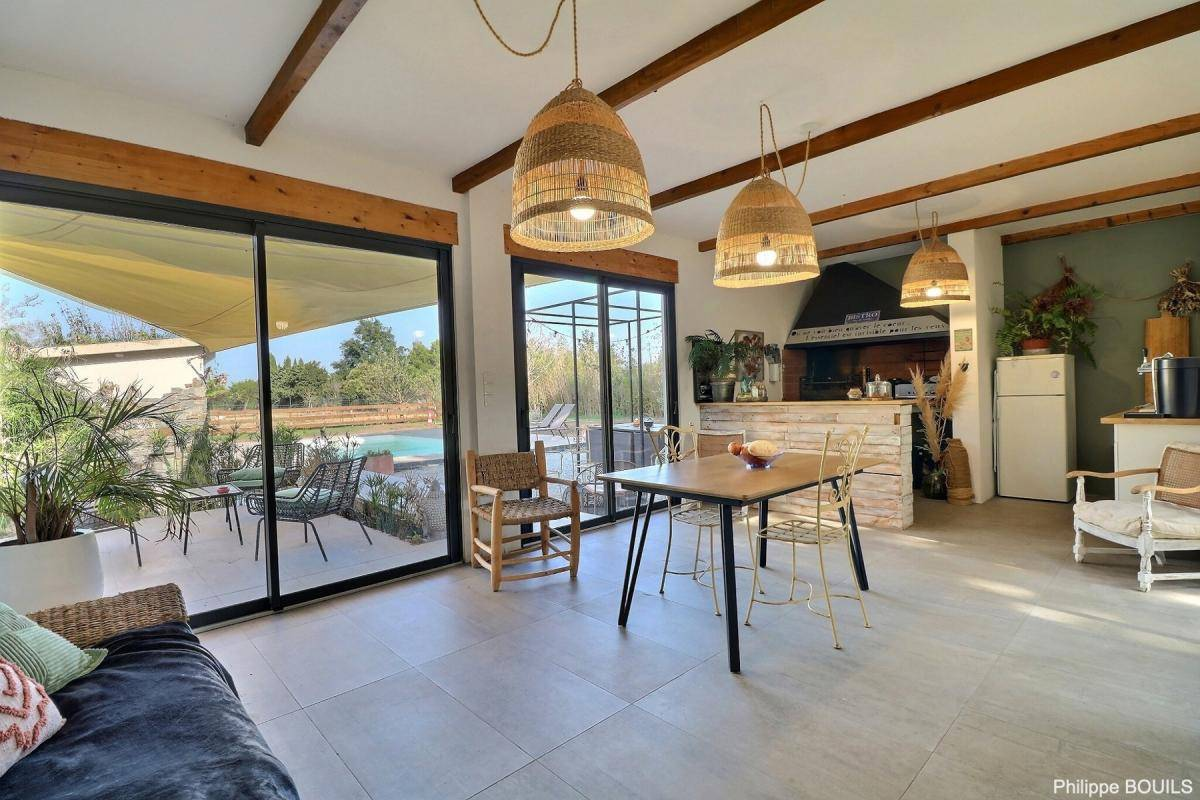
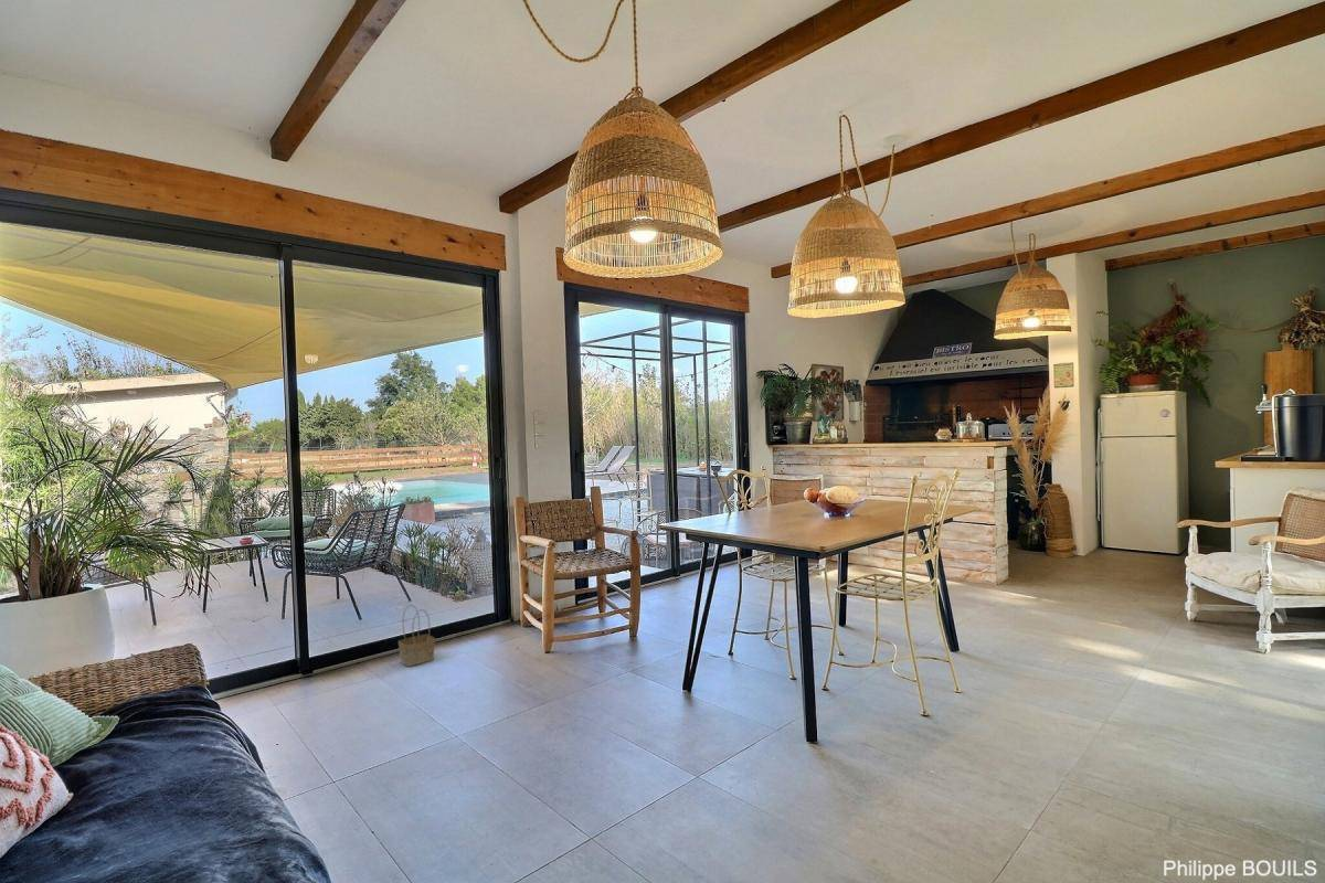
+ basket (417, 635)
